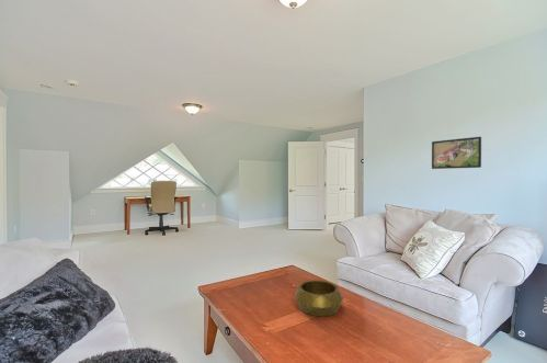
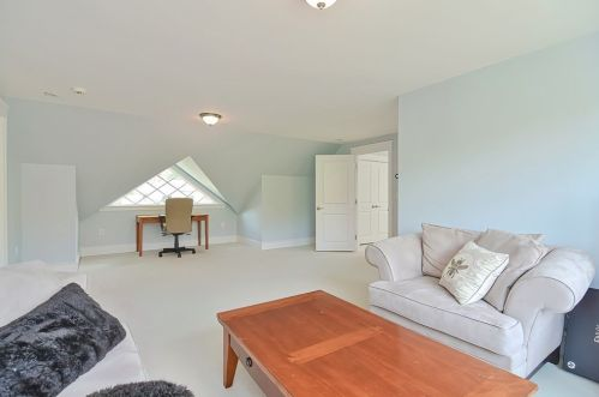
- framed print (455, 154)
- decorative bowl (318, 296)
